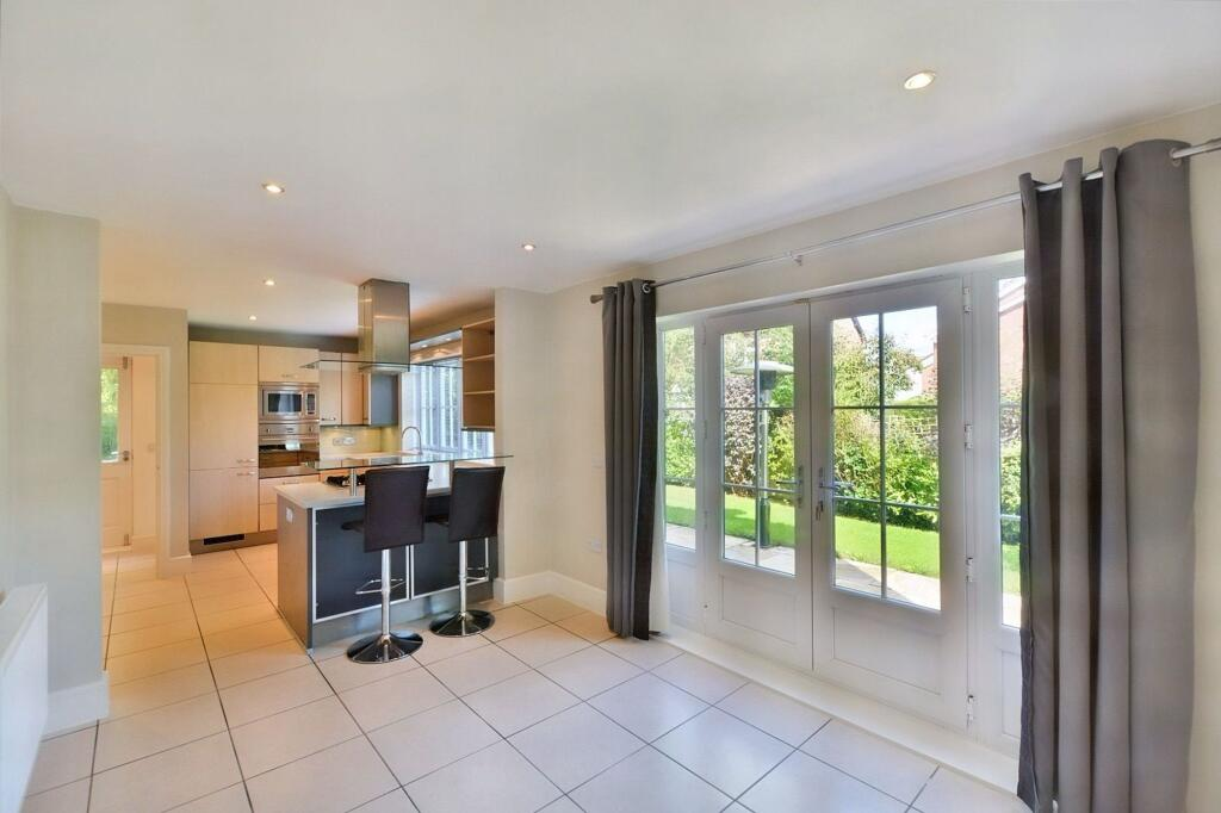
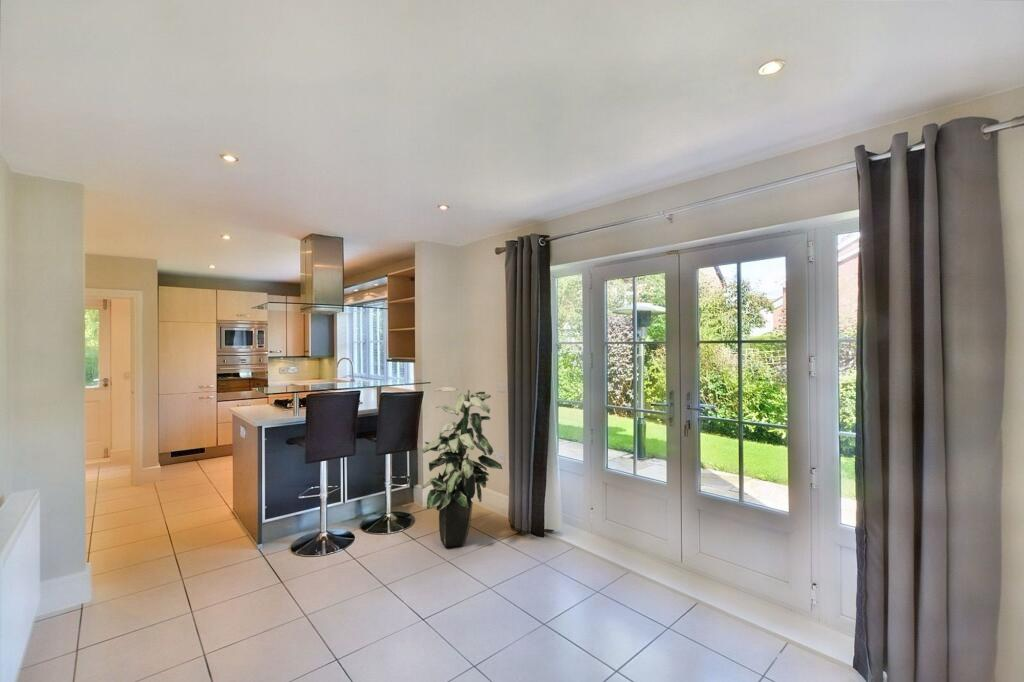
+ indoor plant (457, 463)
